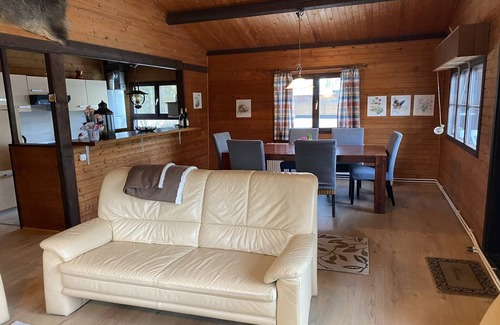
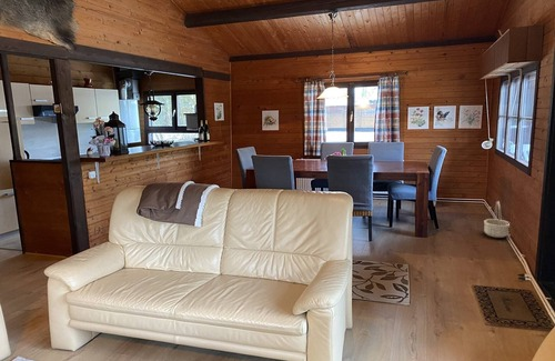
+ basket (496, 218)
